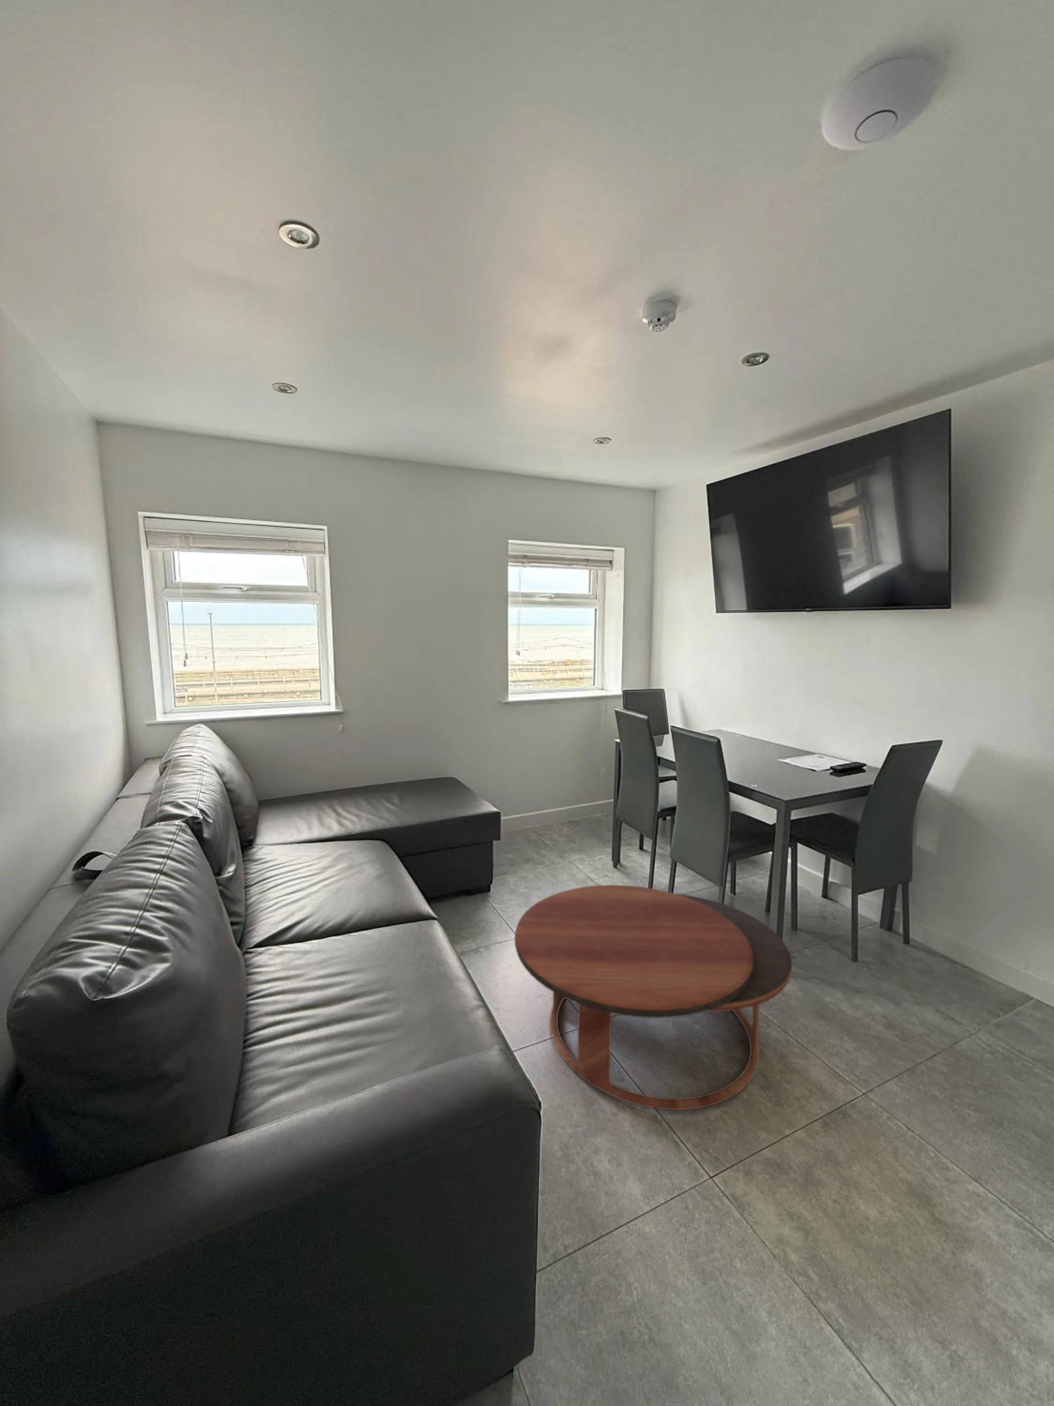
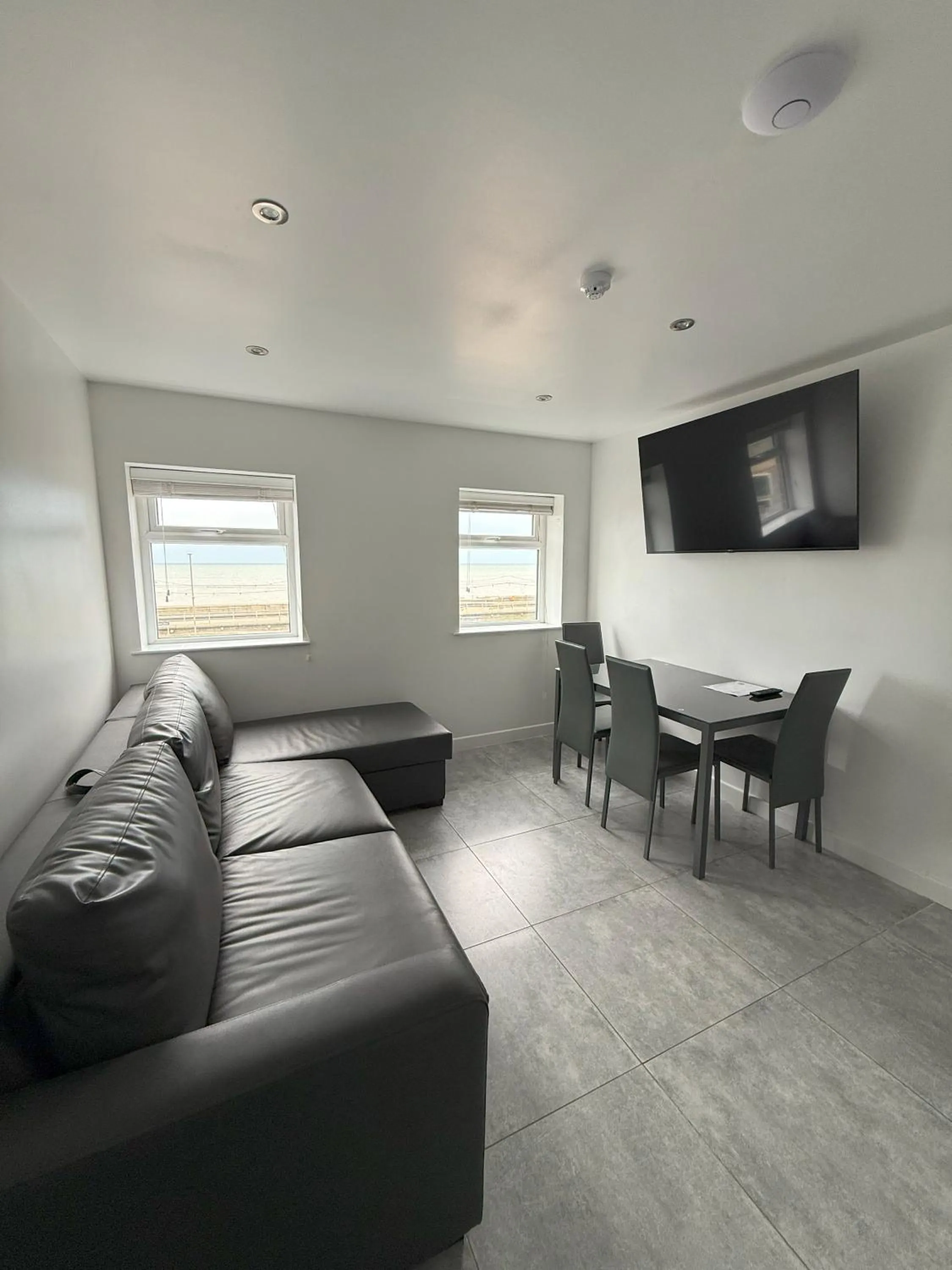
- coffee table (649, 980)
